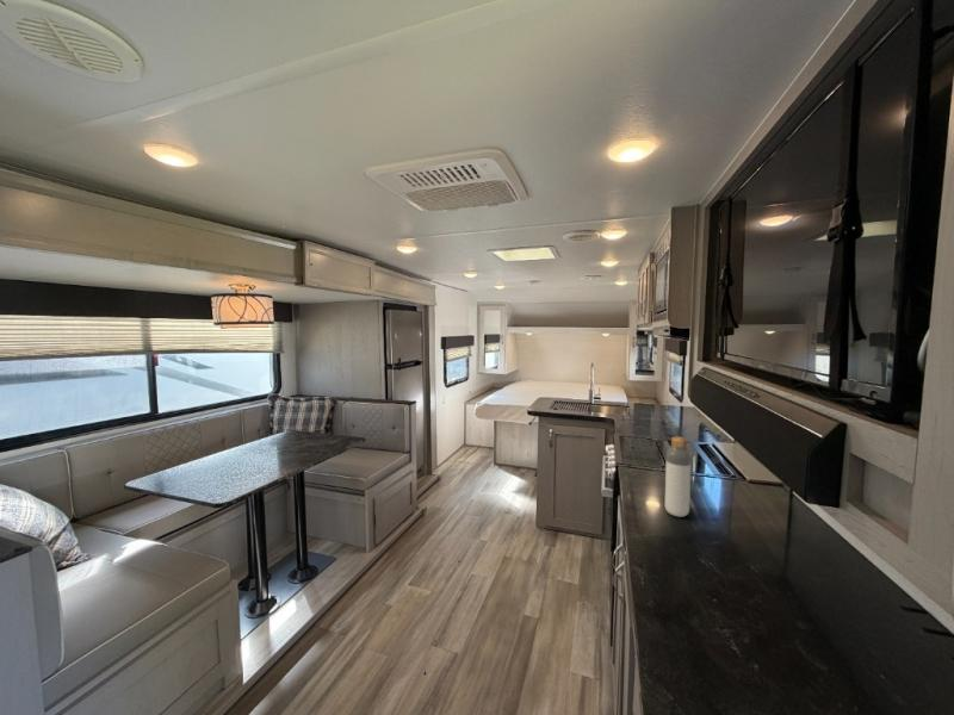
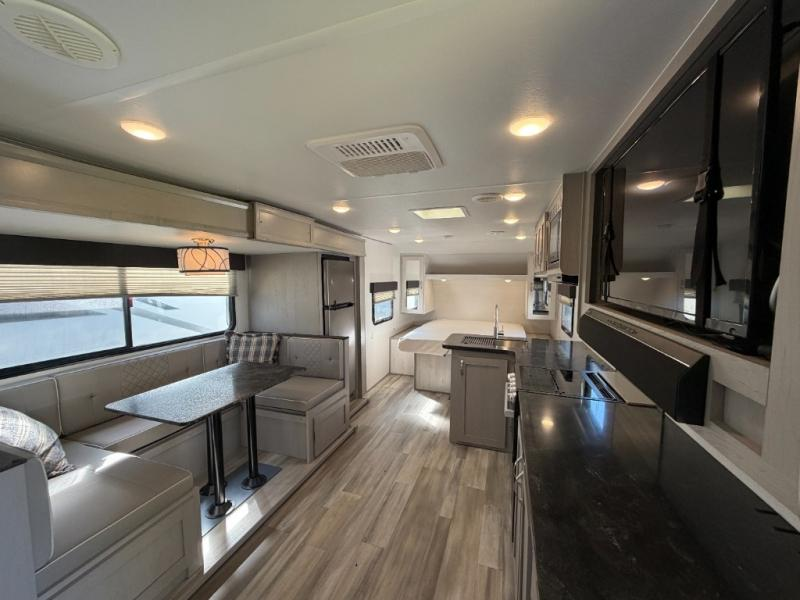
- bottle (677, 475)
